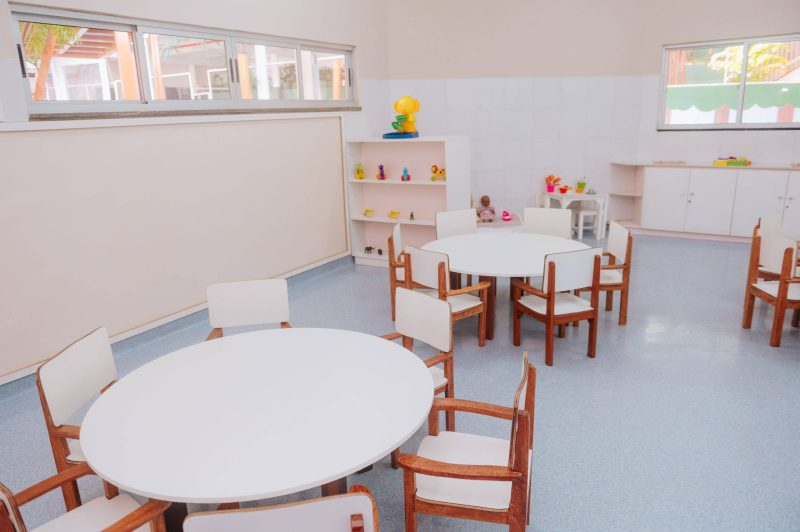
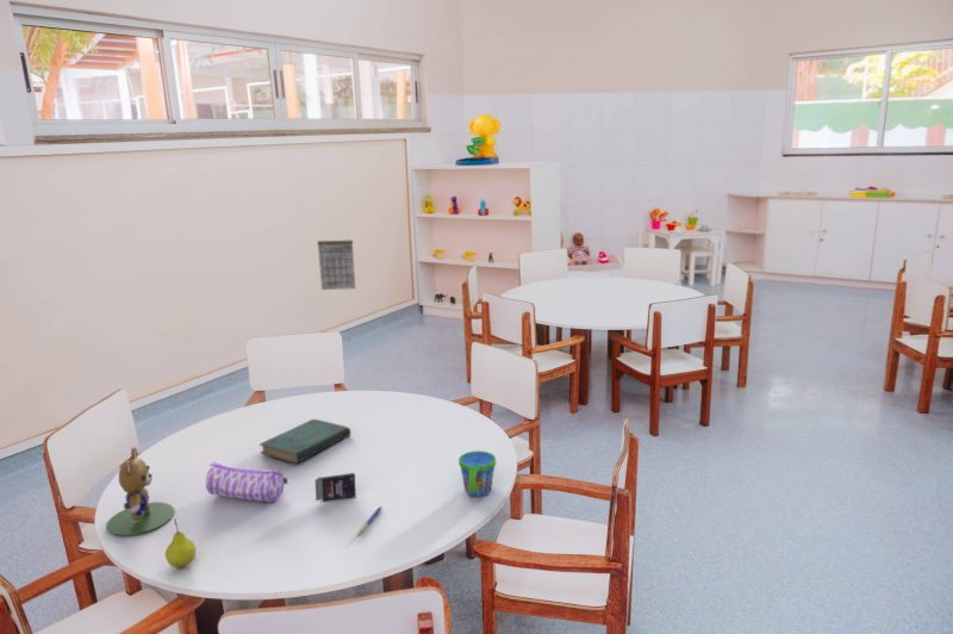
+ book (305, 440)
+ snack cup (478, 474)
+ pen (369, 521)
+ pencil case (245, 481)
+ calendar (336, 259)
+ teddy bear (136, 485)
+ fruit (179, 543)
+ crayon box (335, 486)
